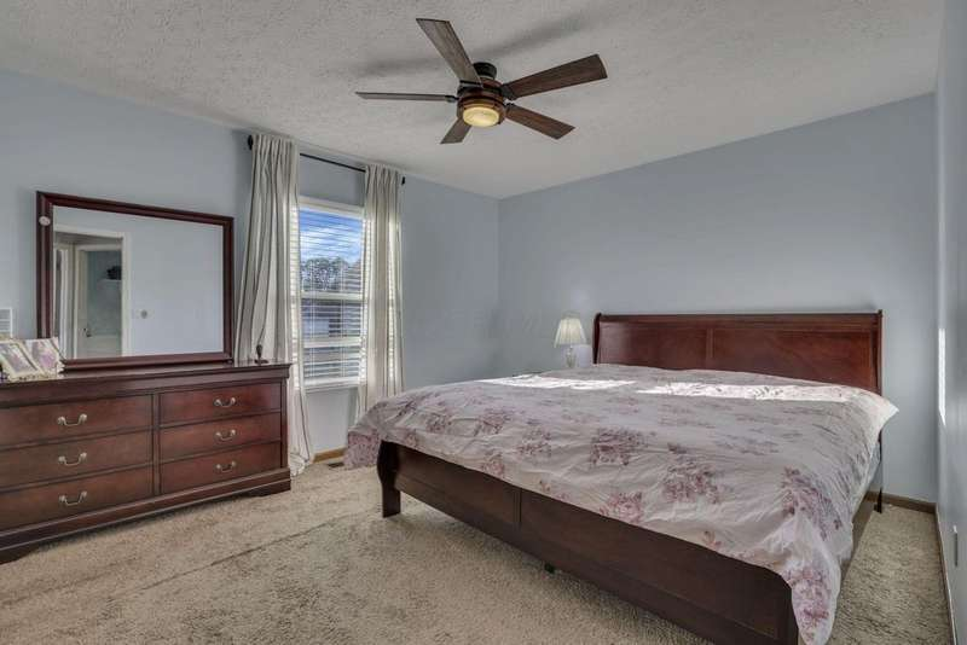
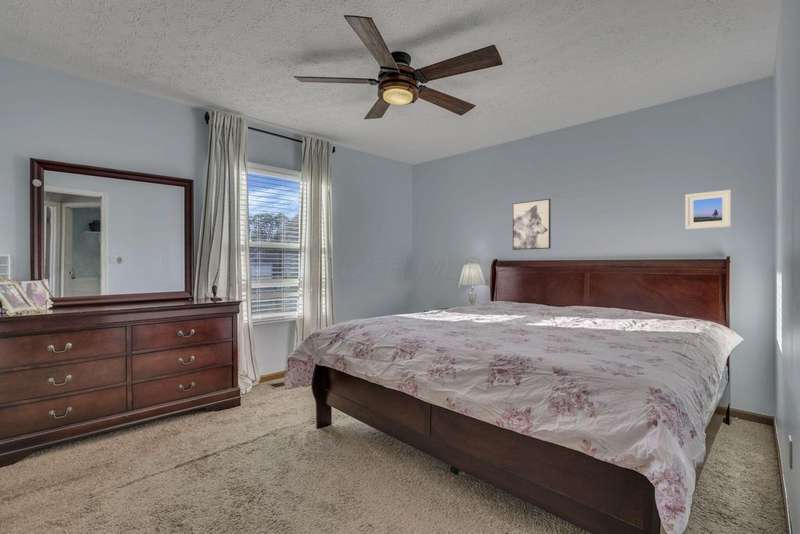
+ wall art (530, 225)
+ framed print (707, 210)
